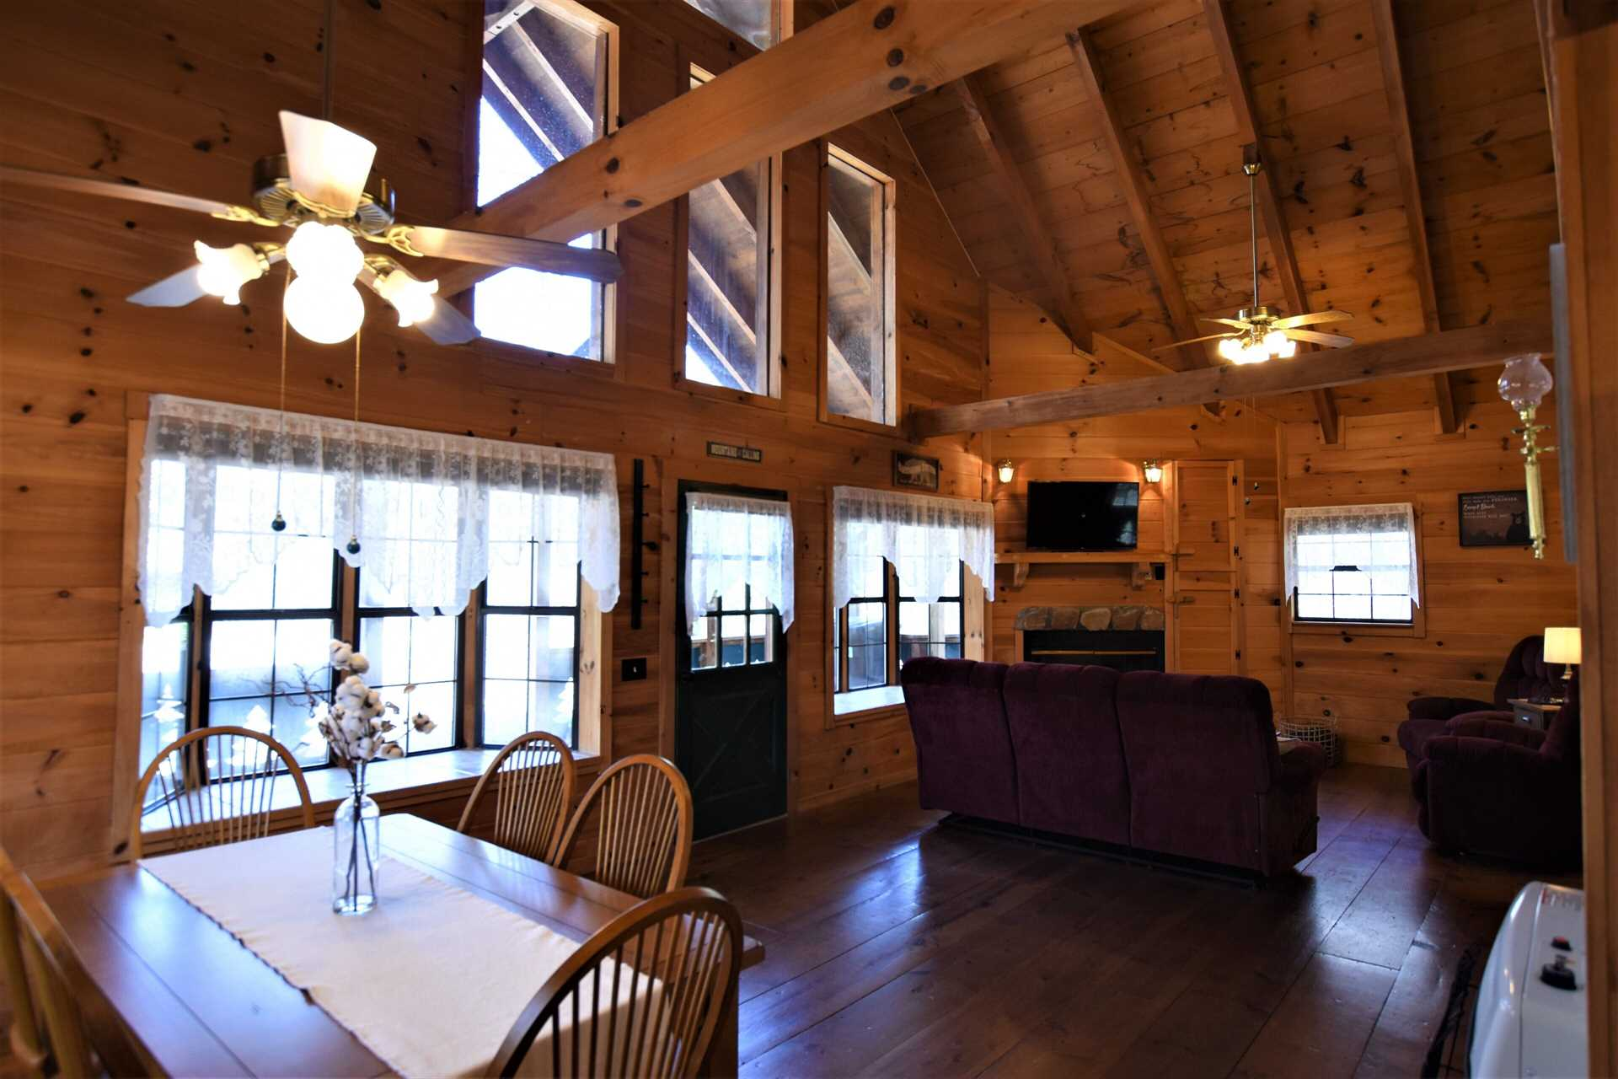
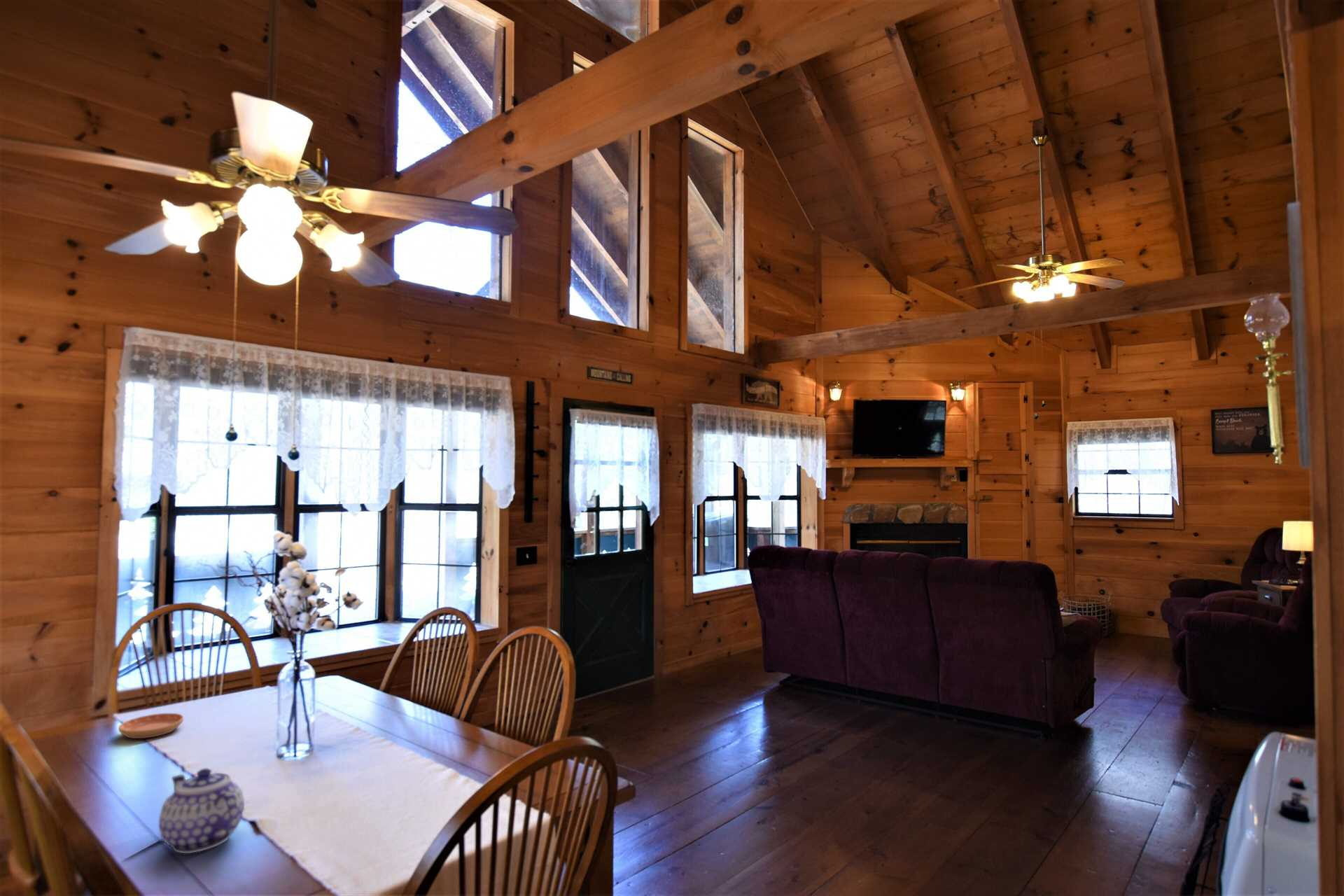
+ saucer (151, 726)
+ teapot (202, 805)
